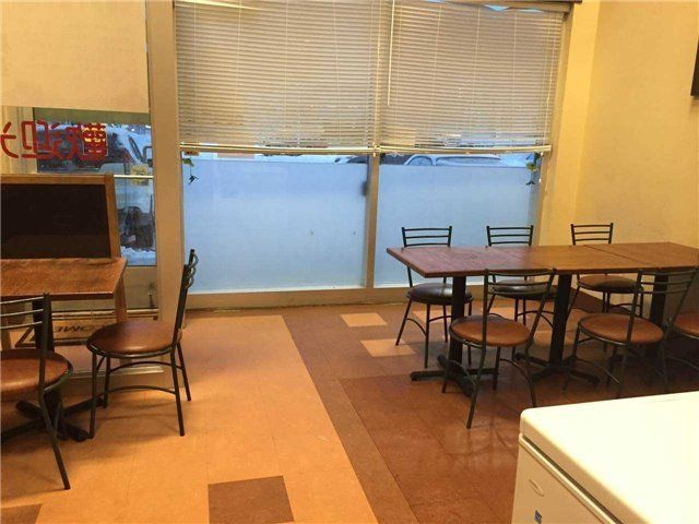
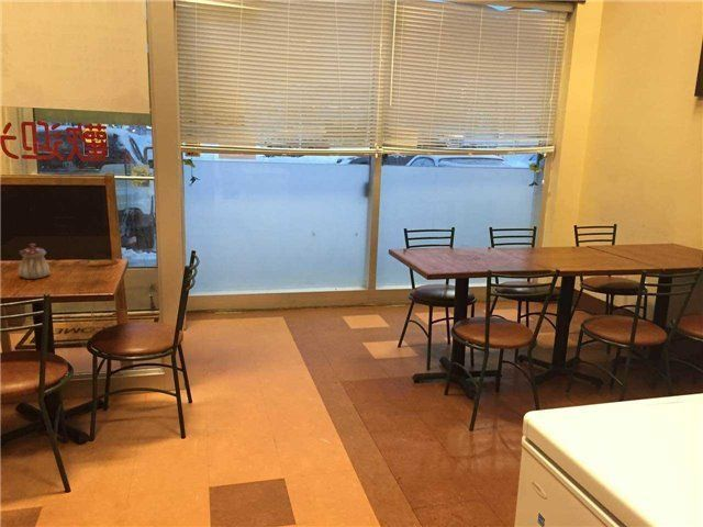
+ teapot (33, 259)
